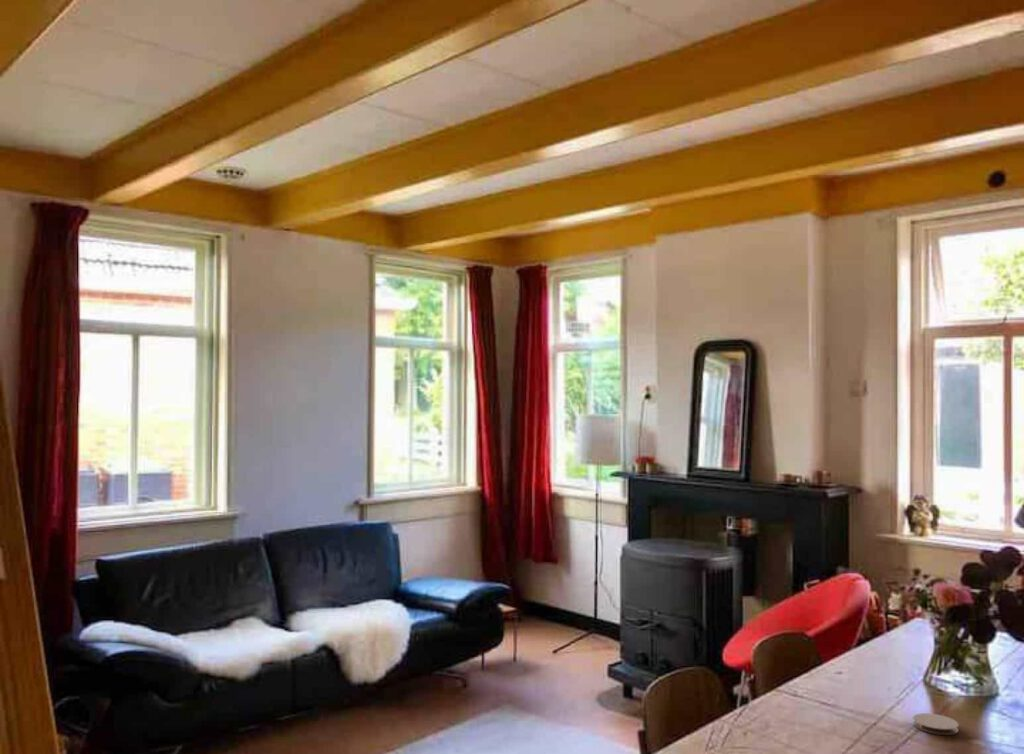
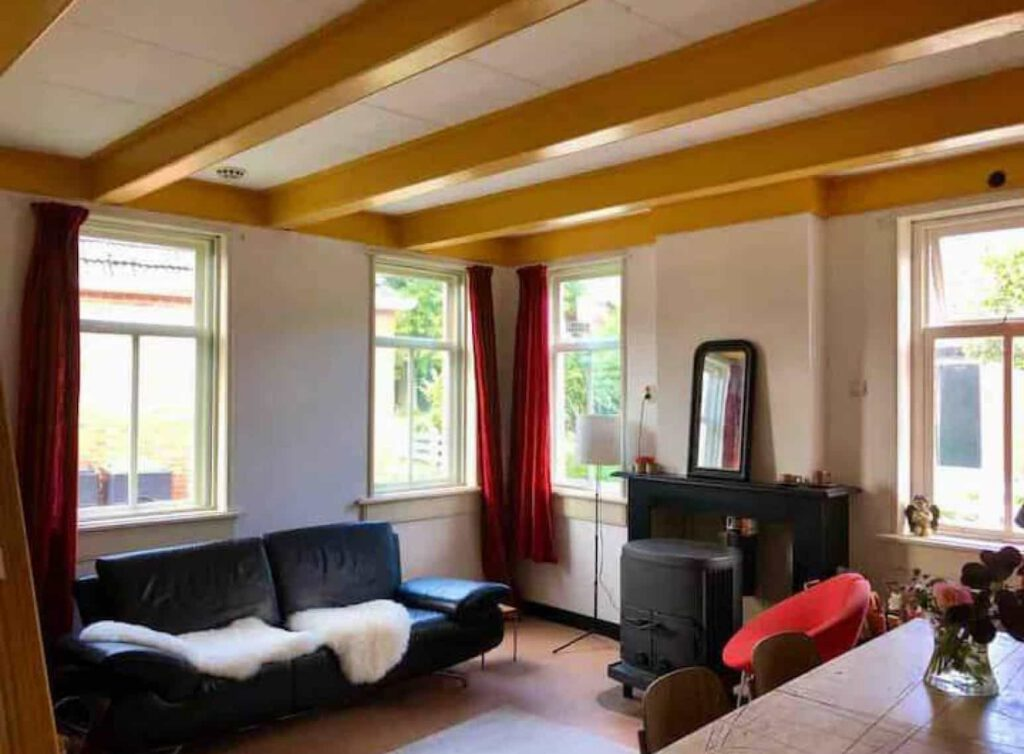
- coaster (935, 723)
